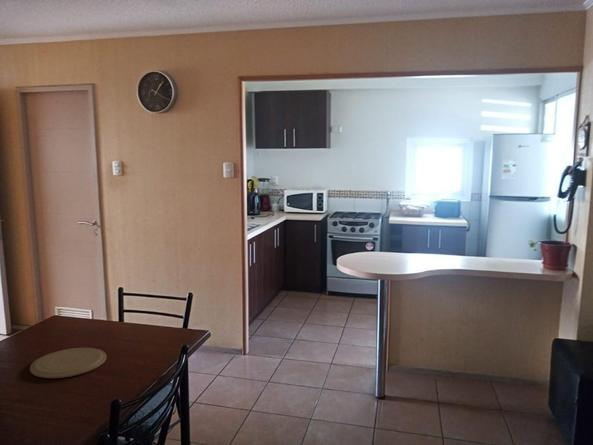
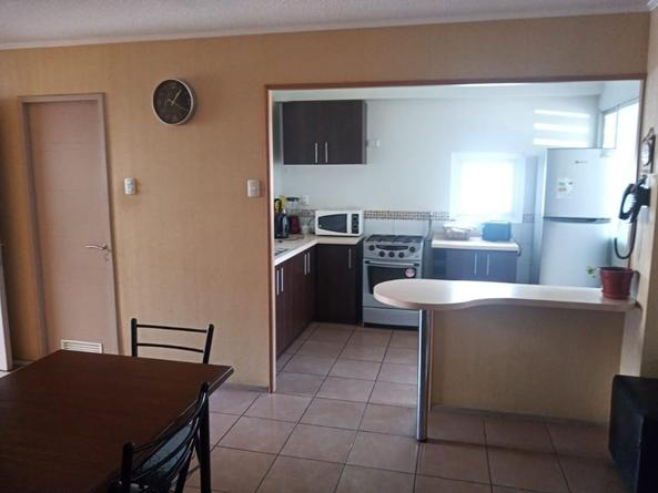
- plate (69, 361)
